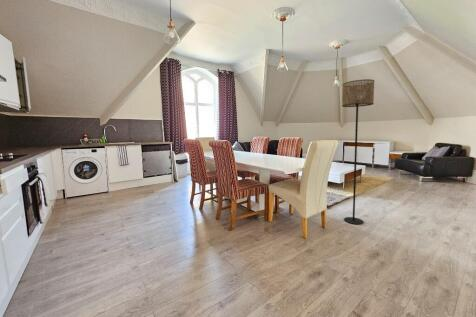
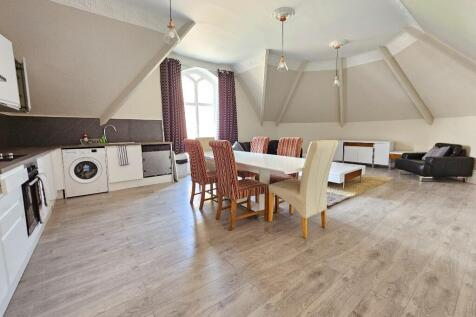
- floor lamp (355, 154)
